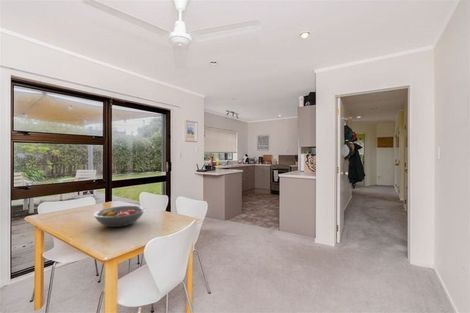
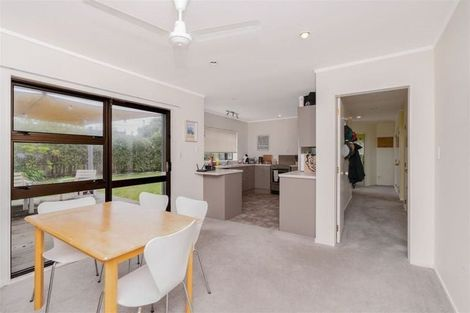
- fruit bowl (120, 215)
